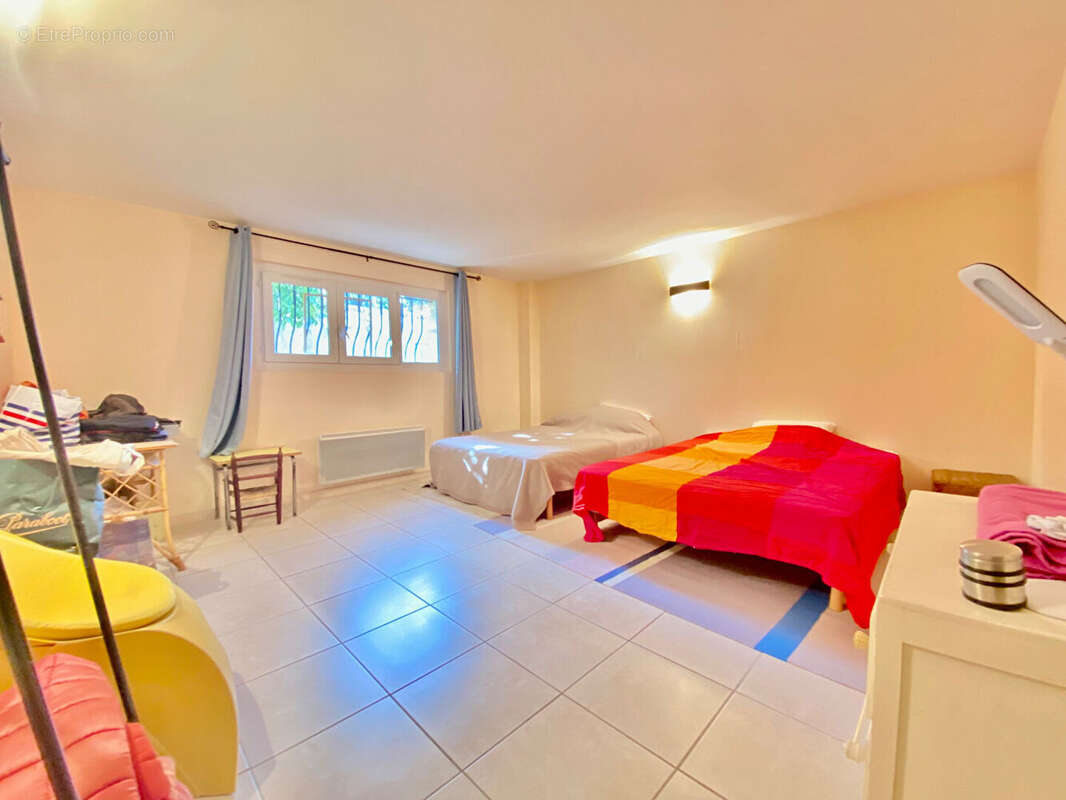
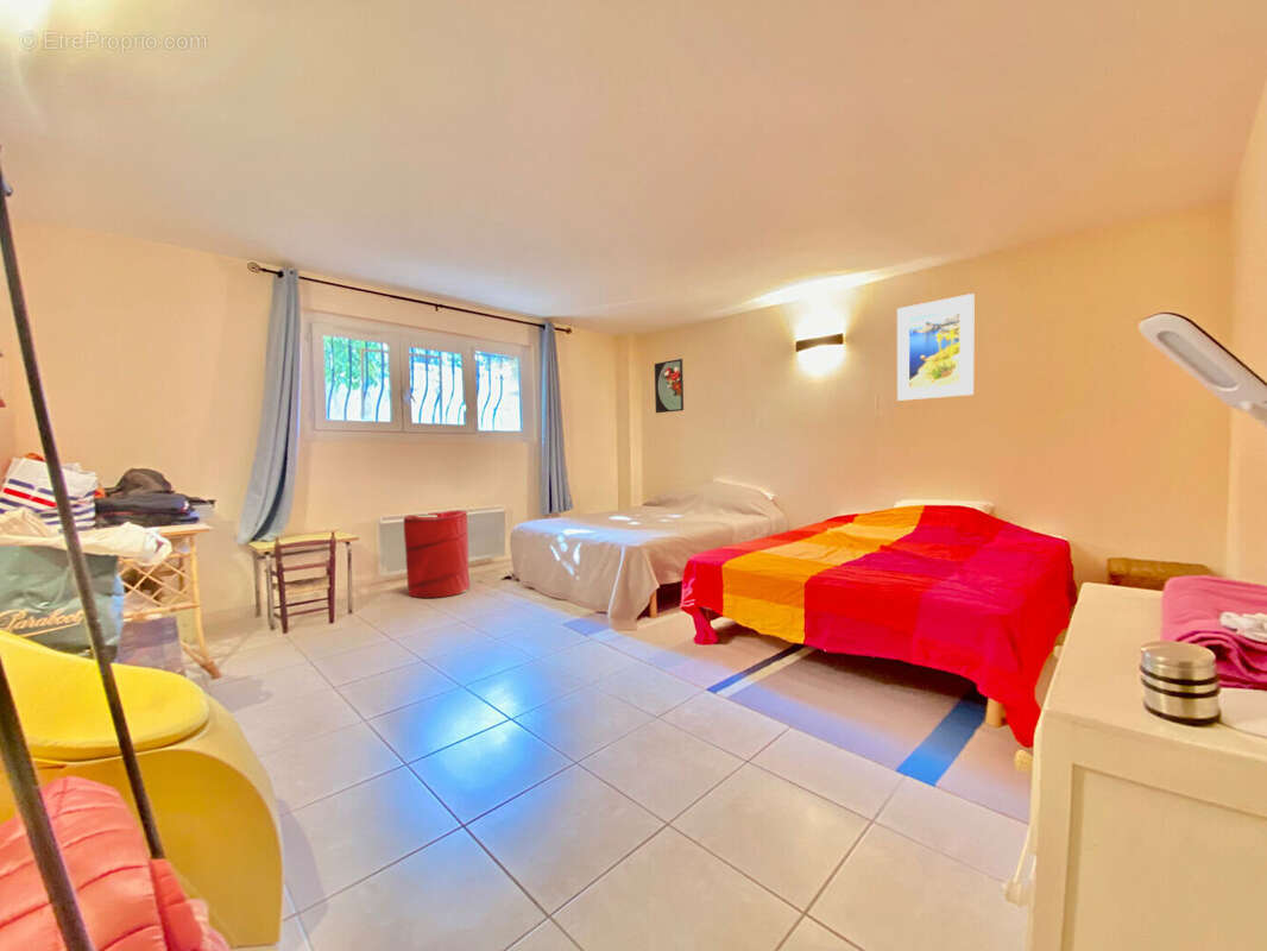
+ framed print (668, 386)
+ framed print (933, 349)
+ laundry hamper (437, 550)
